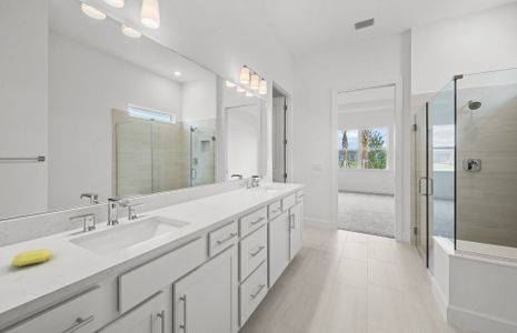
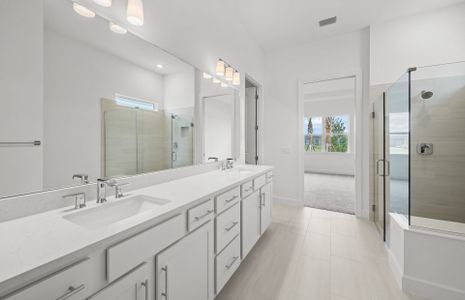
- soap bar (32, 256)
